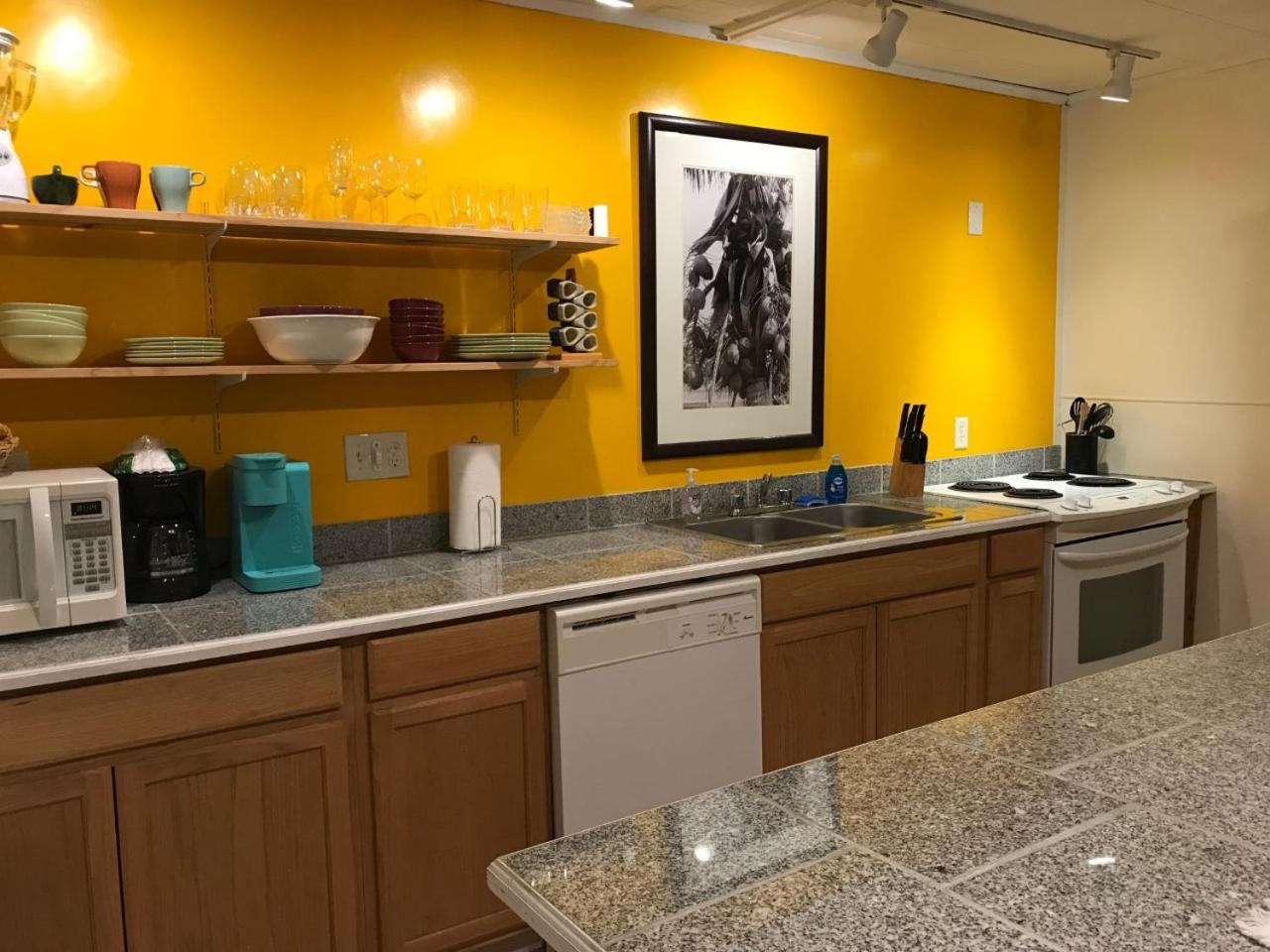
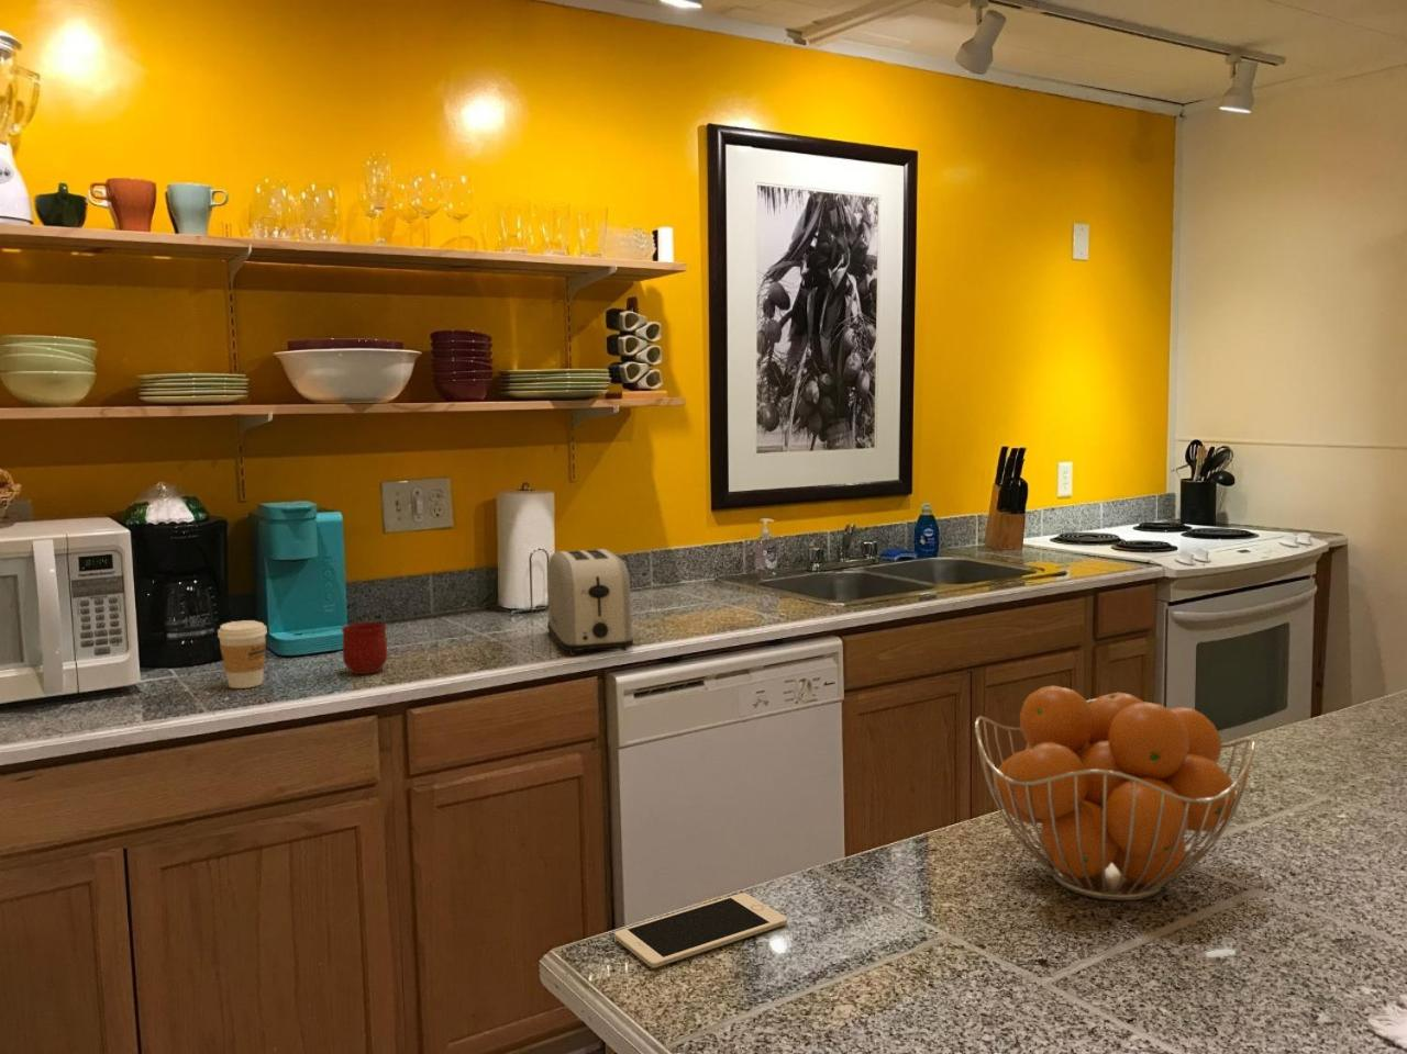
+ coffee cup (243, 653)
+ toaster (588, 597)
+ fruit basket (1108, 786)
+ mug (361, 647)
+ cell phone (701, 928)
